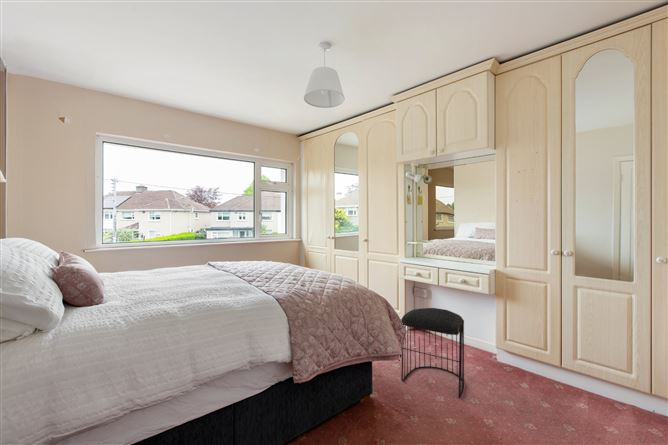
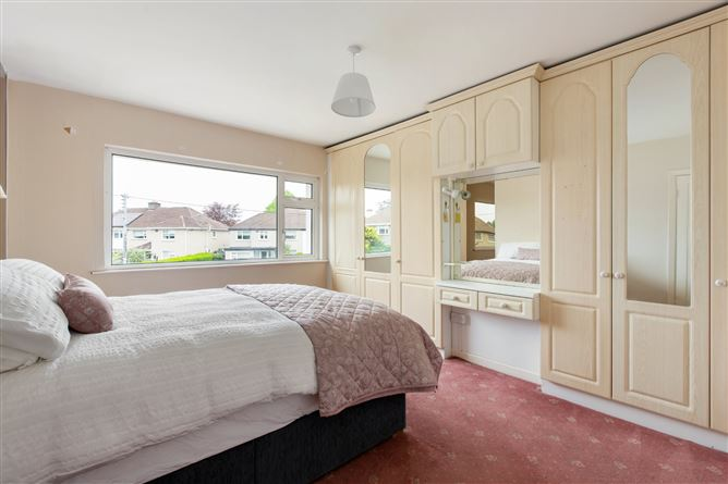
- stool (435, 346)
